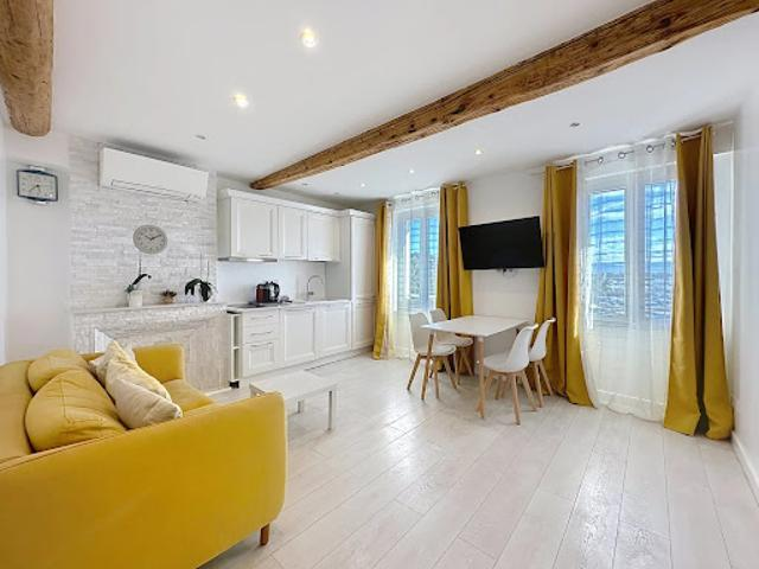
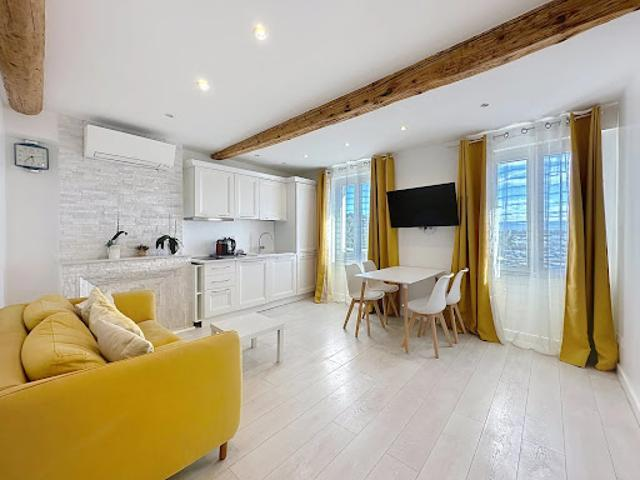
- wall clock (151, 239)
